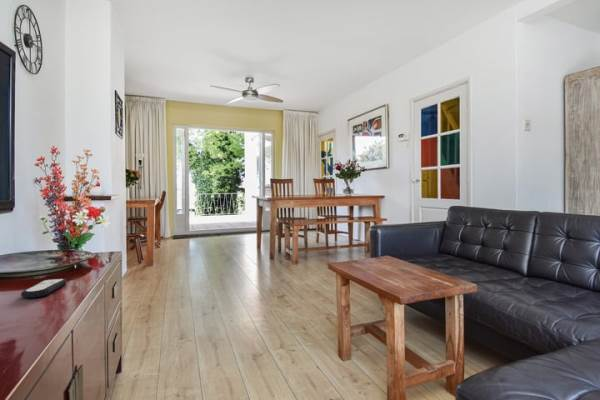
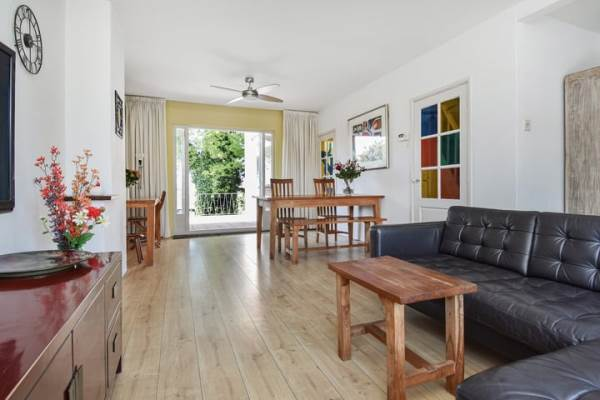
- remote control (44, 287)
